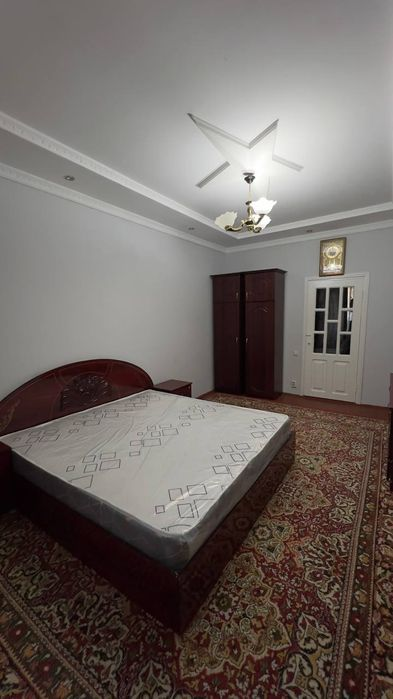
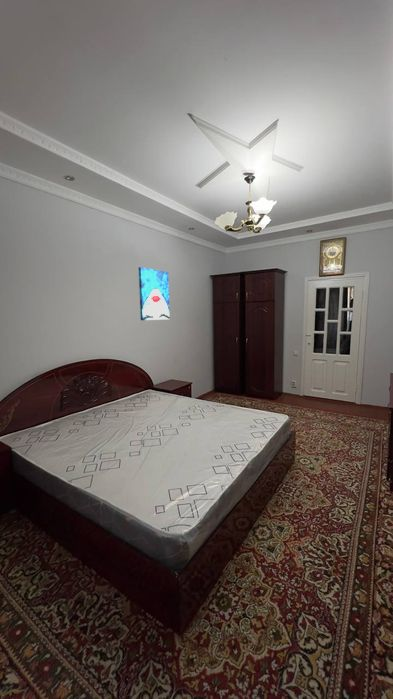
+ wall art (155, 295)
